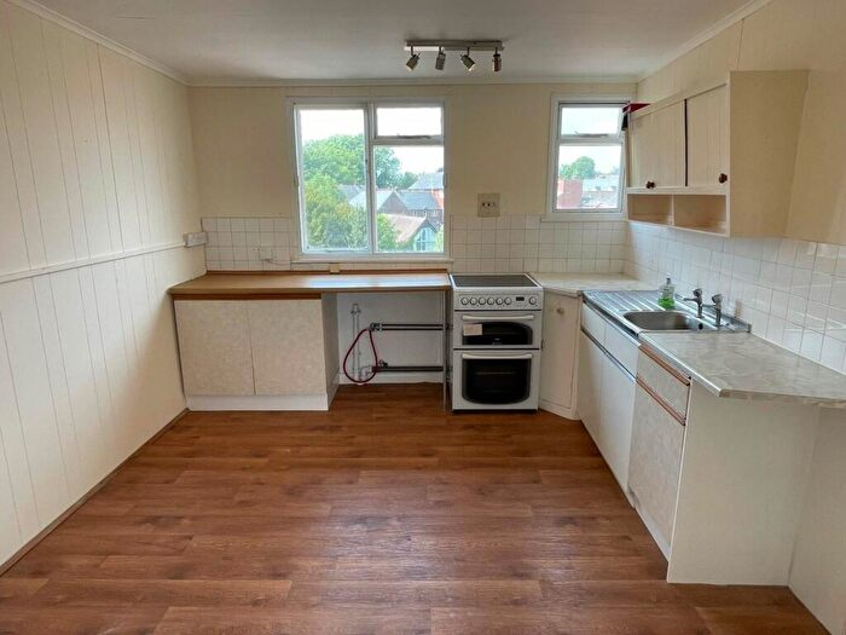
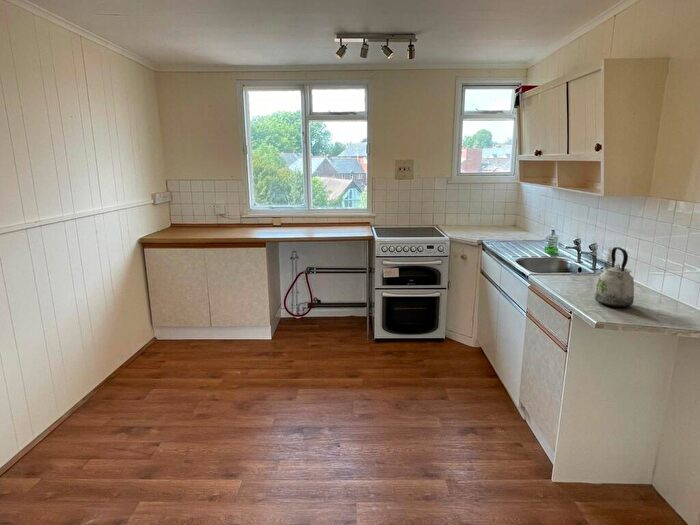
+ kettle (614, 274)
